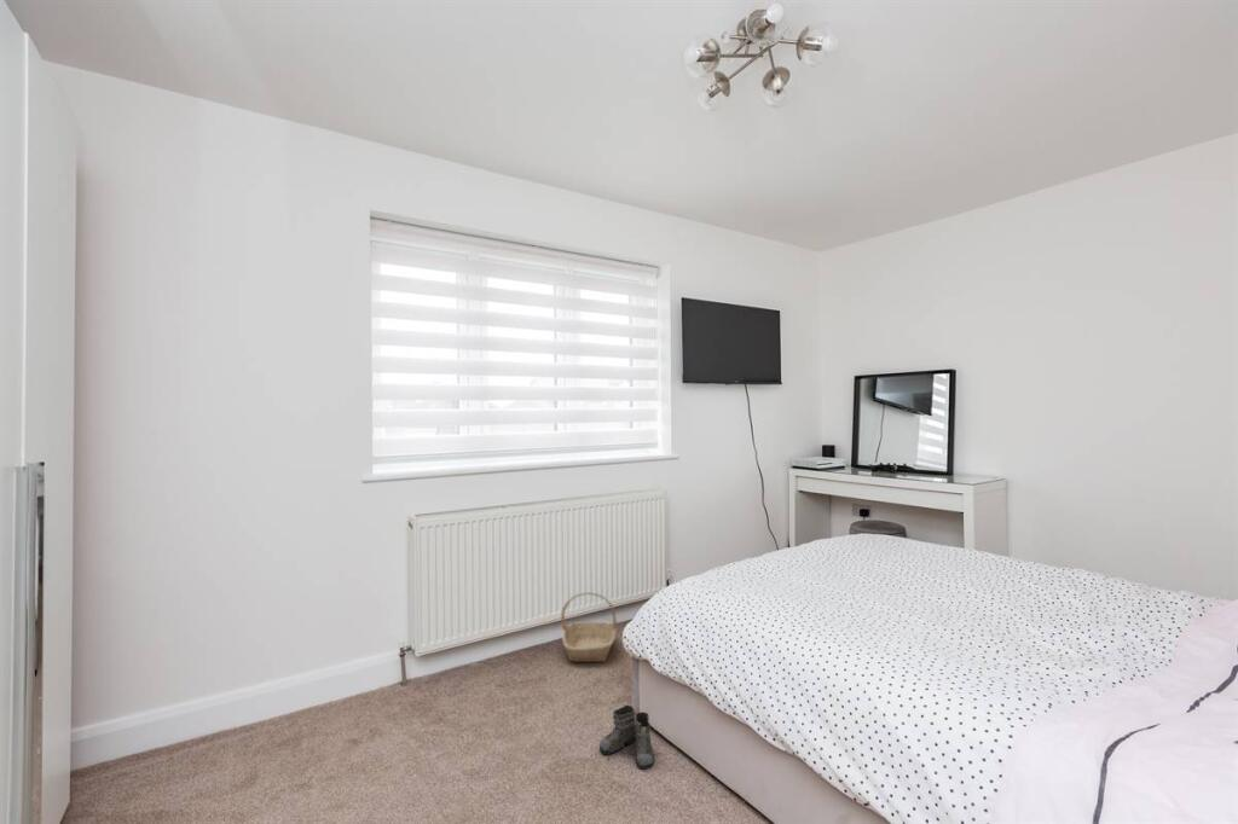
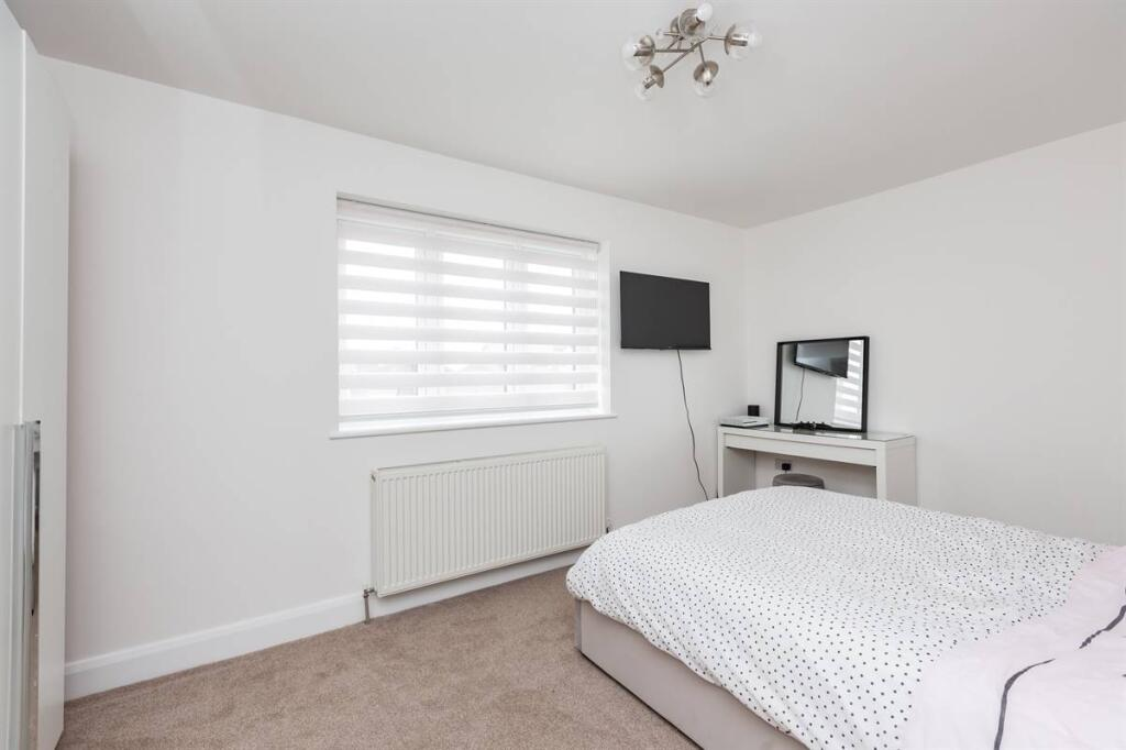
- basket (590, 622)
- boots (629, 732)
